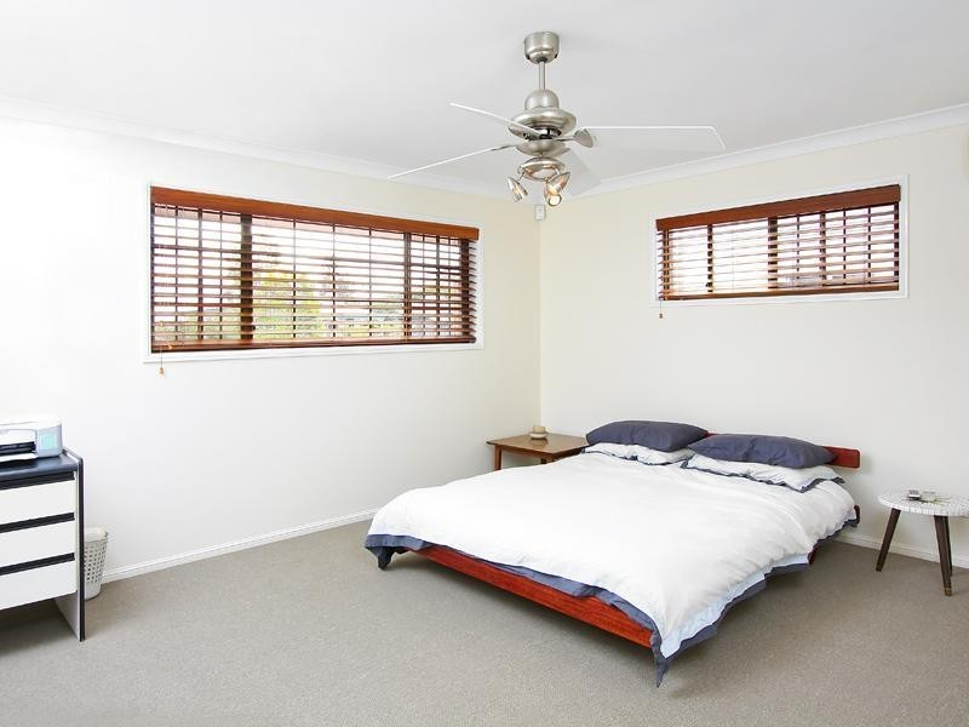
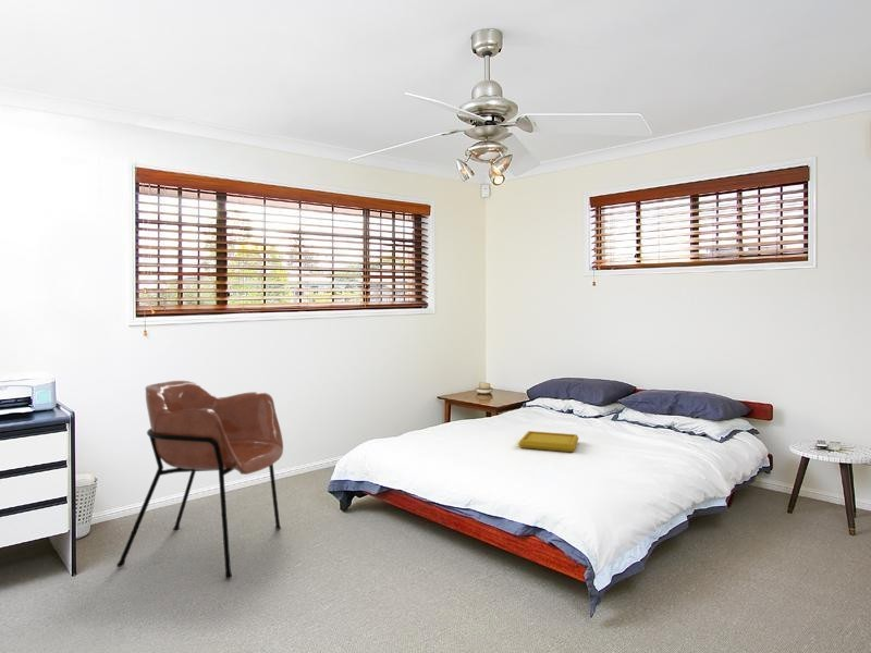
+ serving tray (549, 441)
+ armchair (209, 466)
